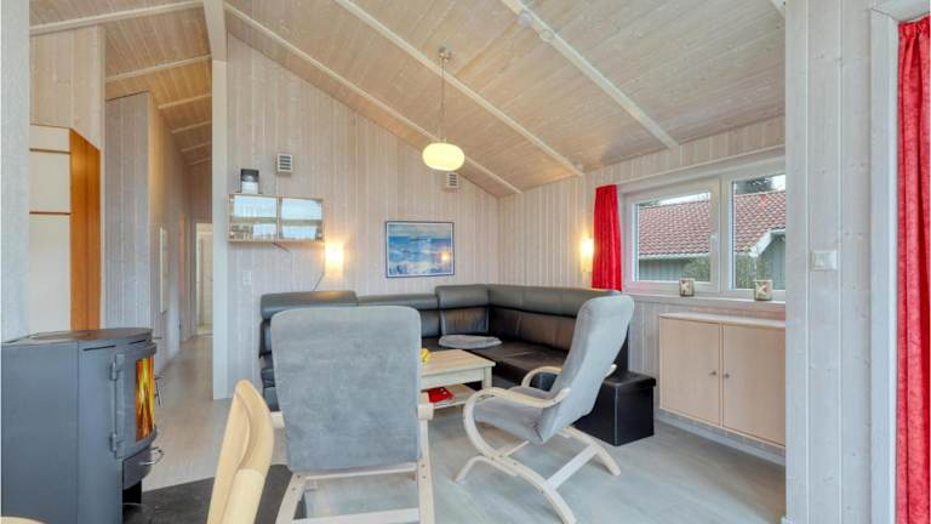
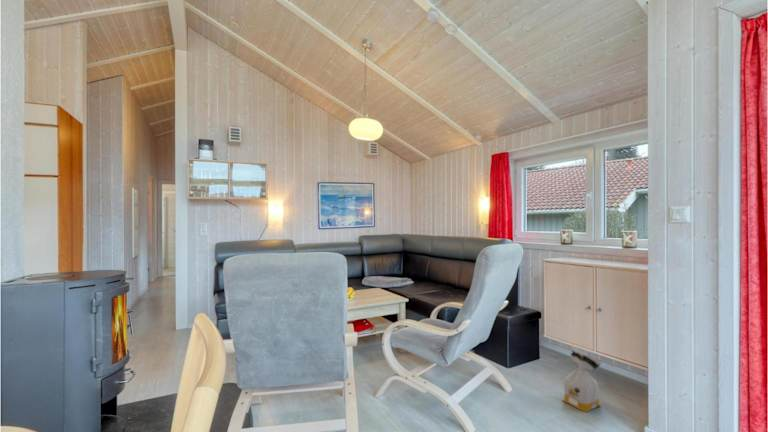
+ bag (581, 376)
